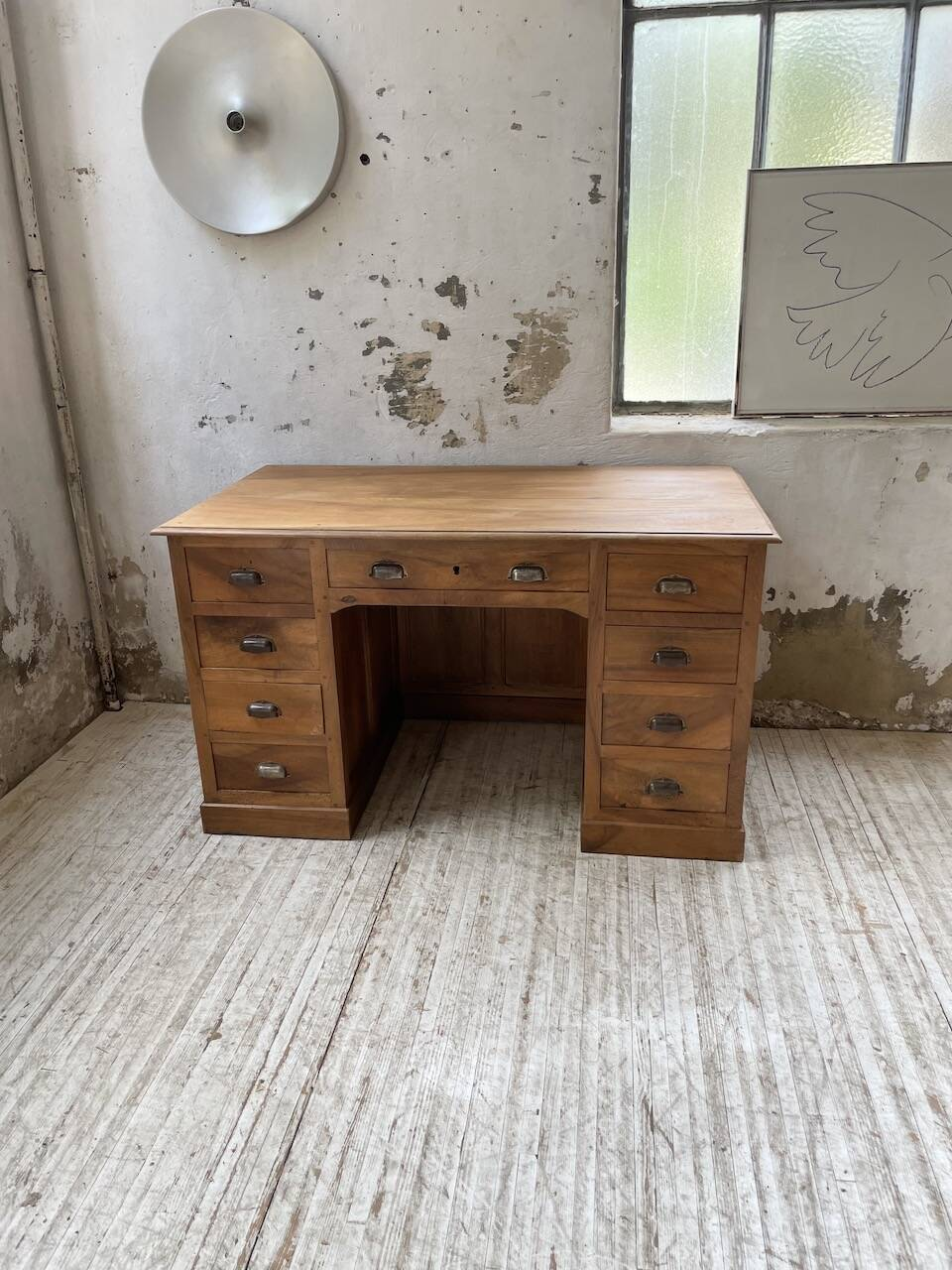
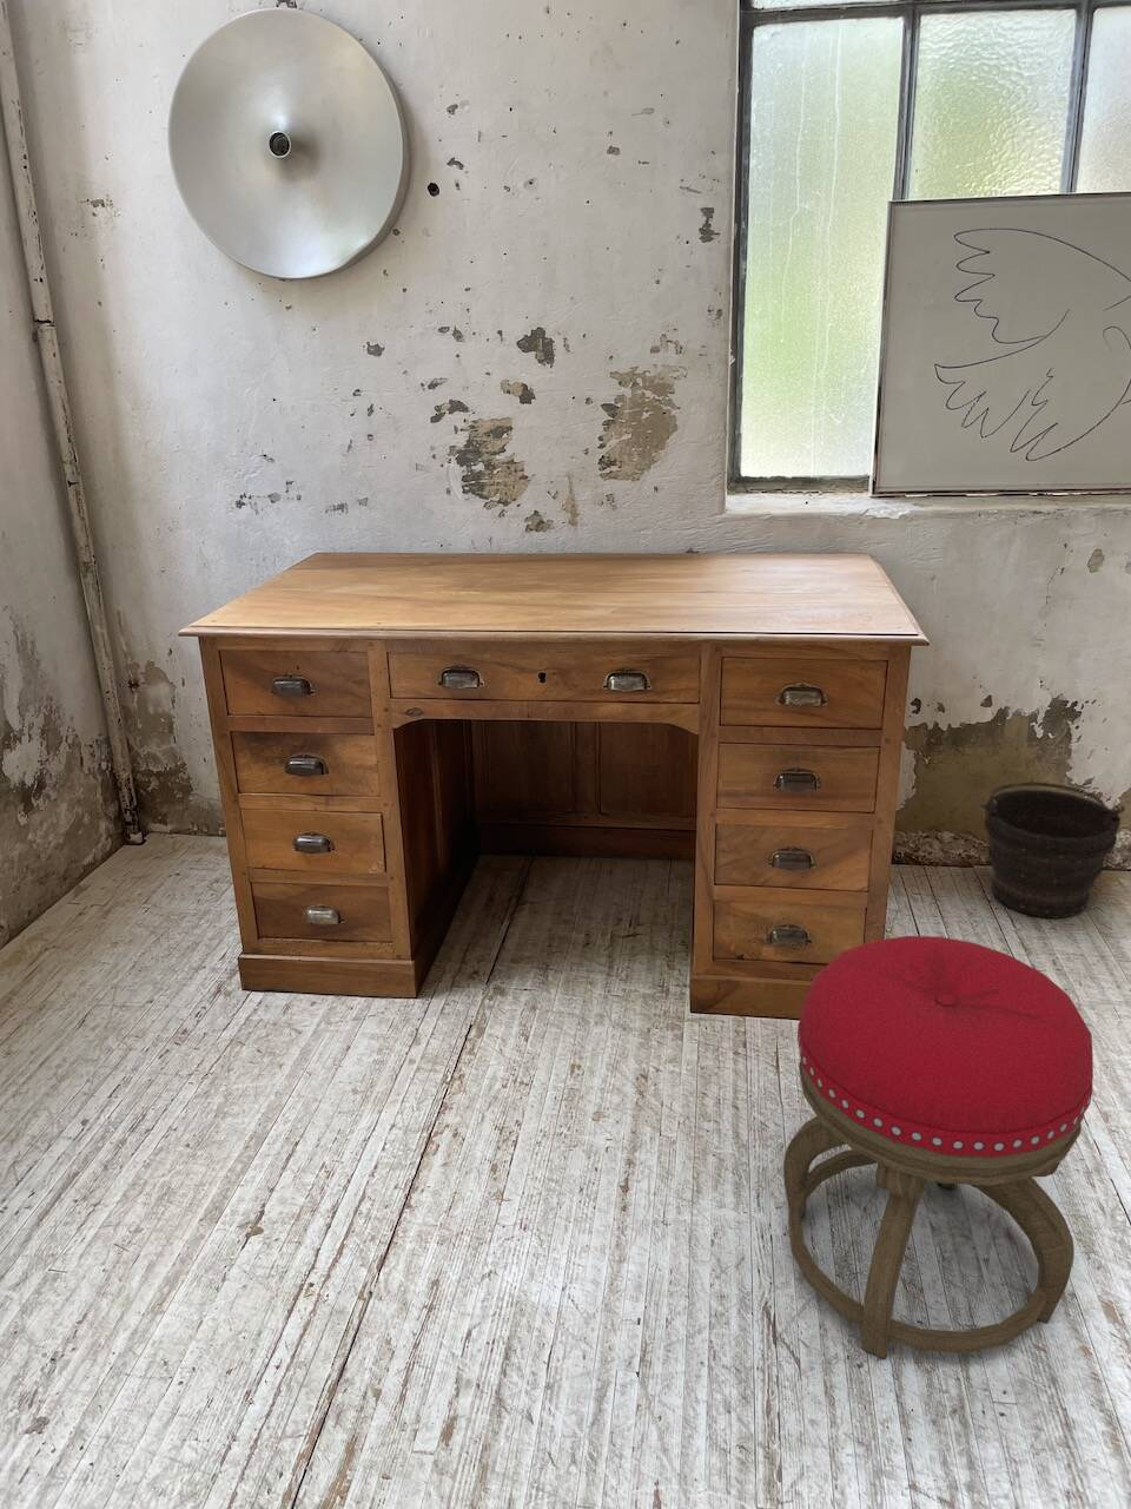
+ stool (929, 1131)
+ bucket (1045, 850)
